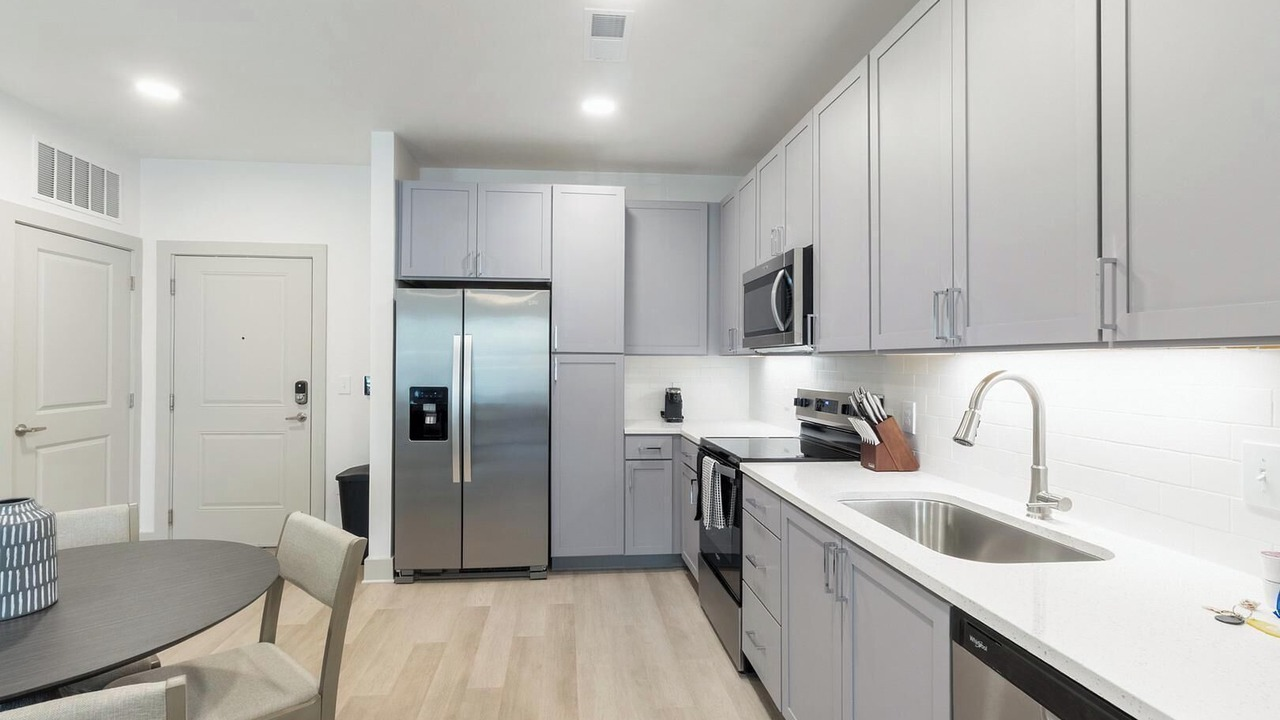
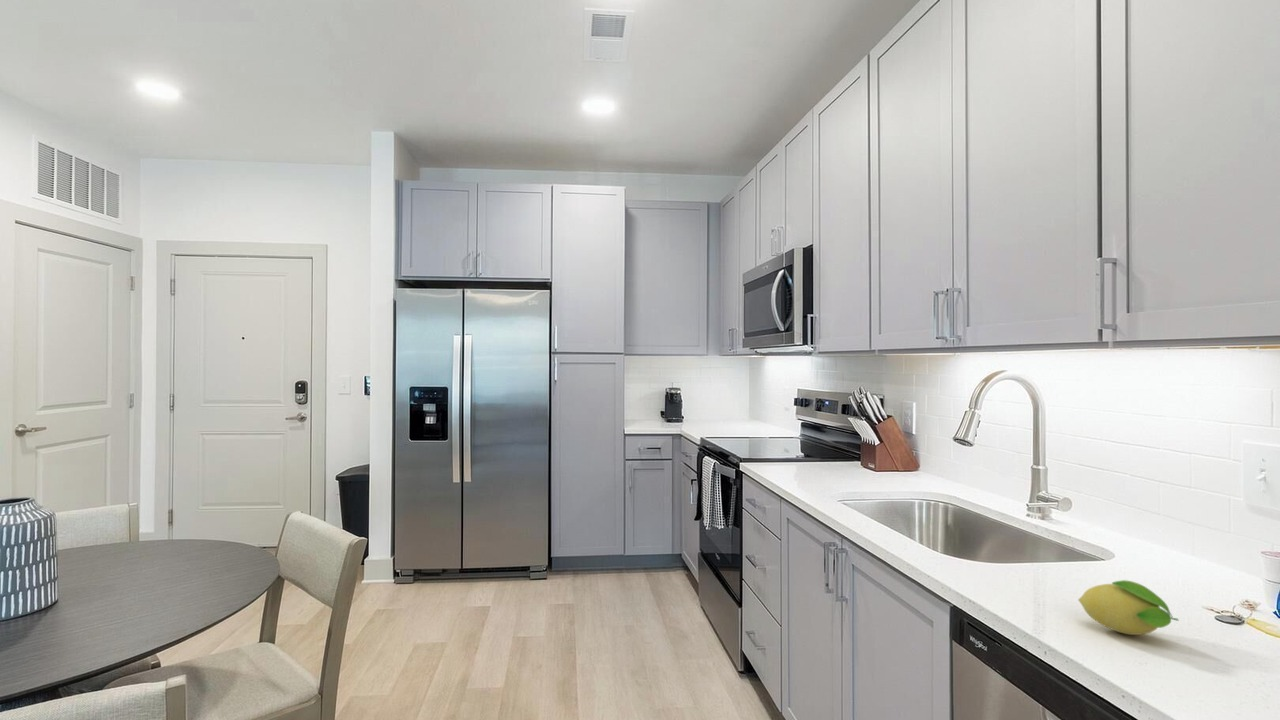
+ fruit (1126, 607)
